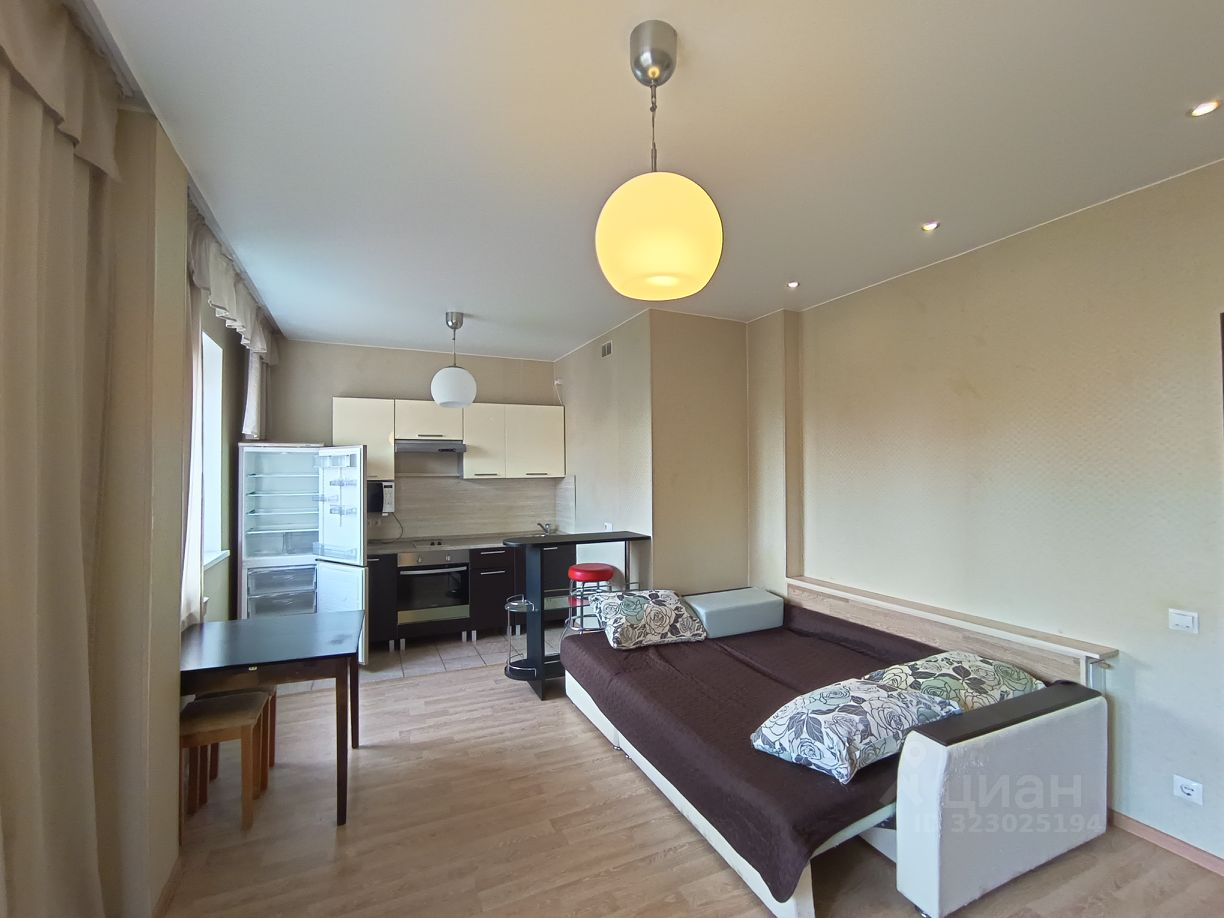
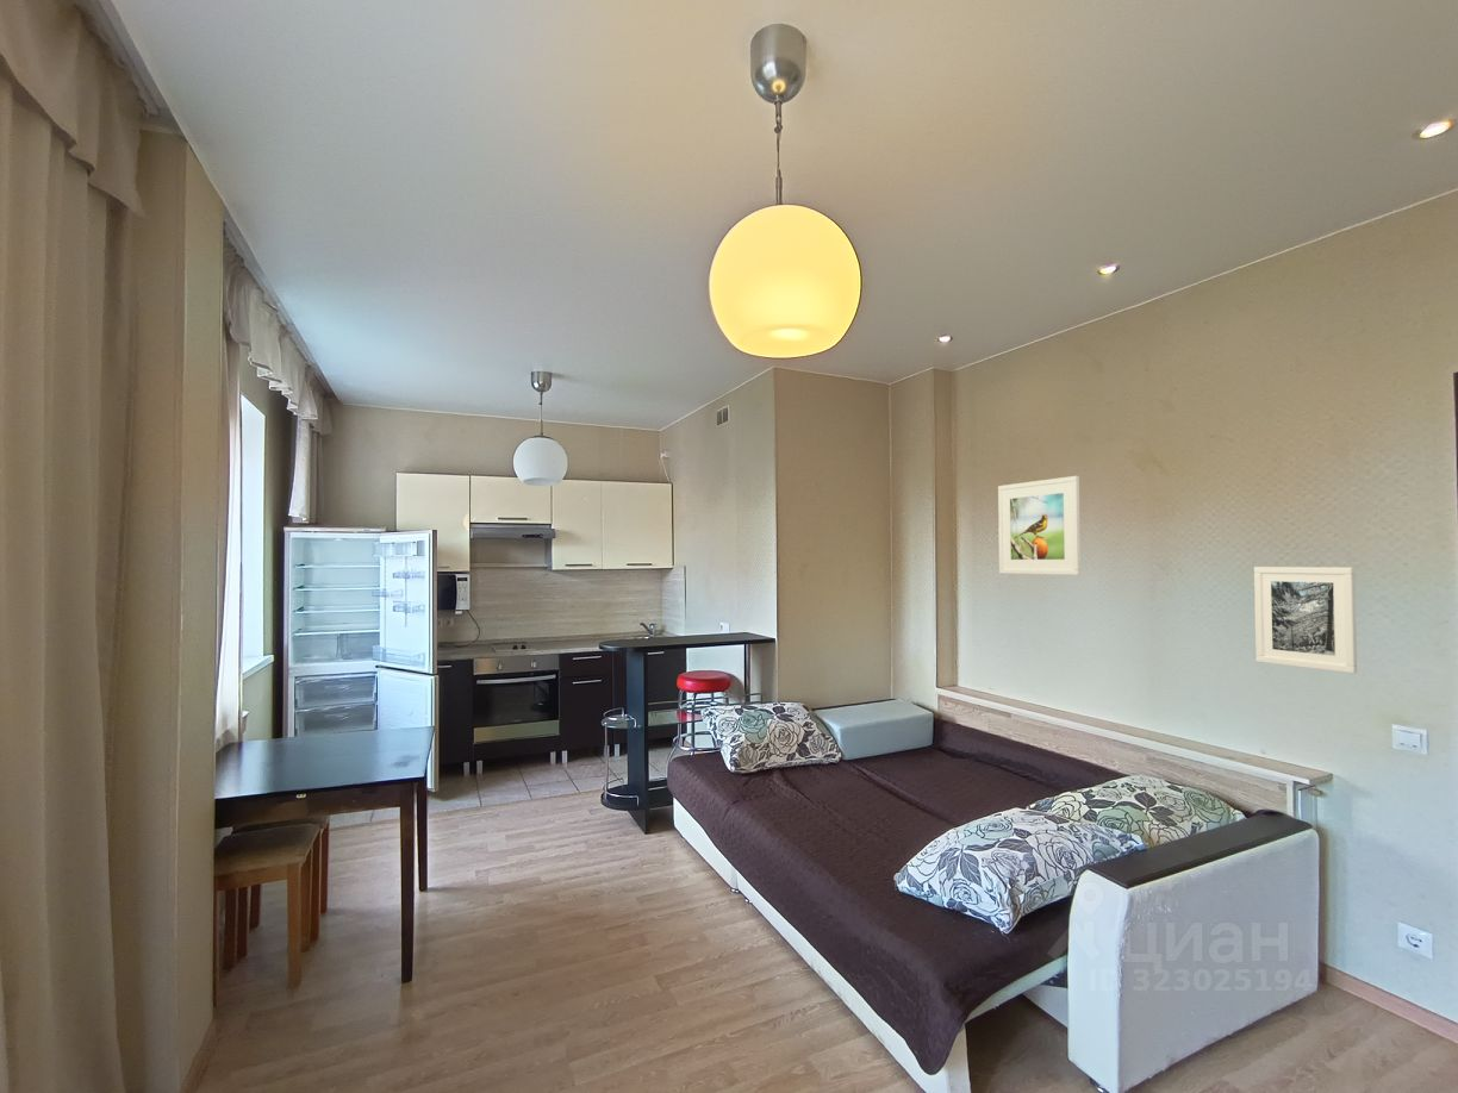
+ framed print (1036, 527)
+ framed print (1302, 617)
